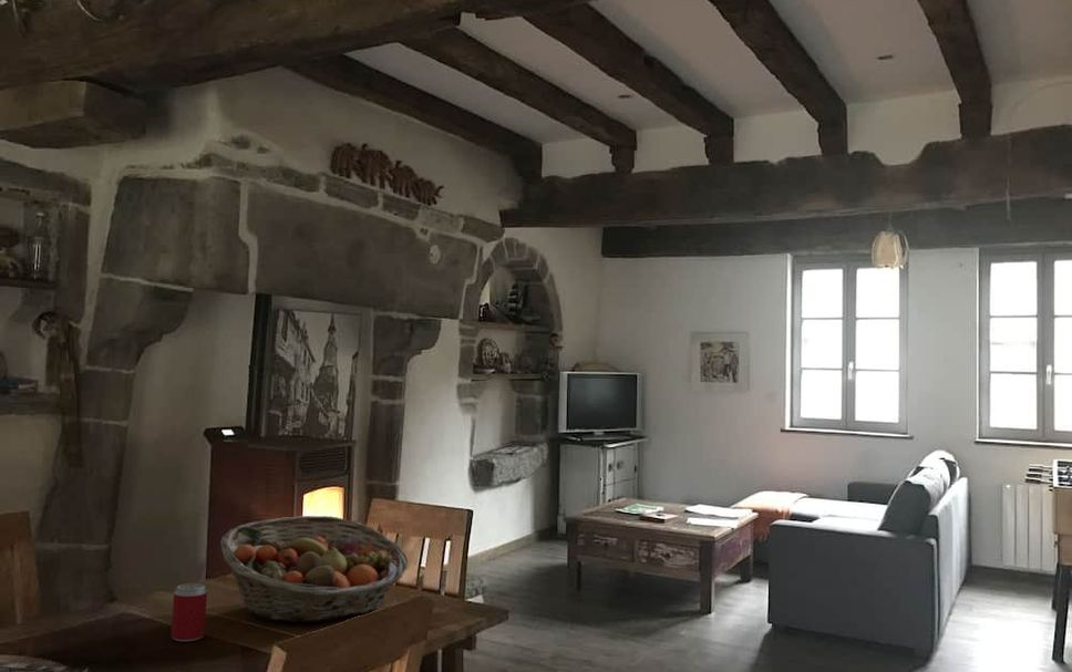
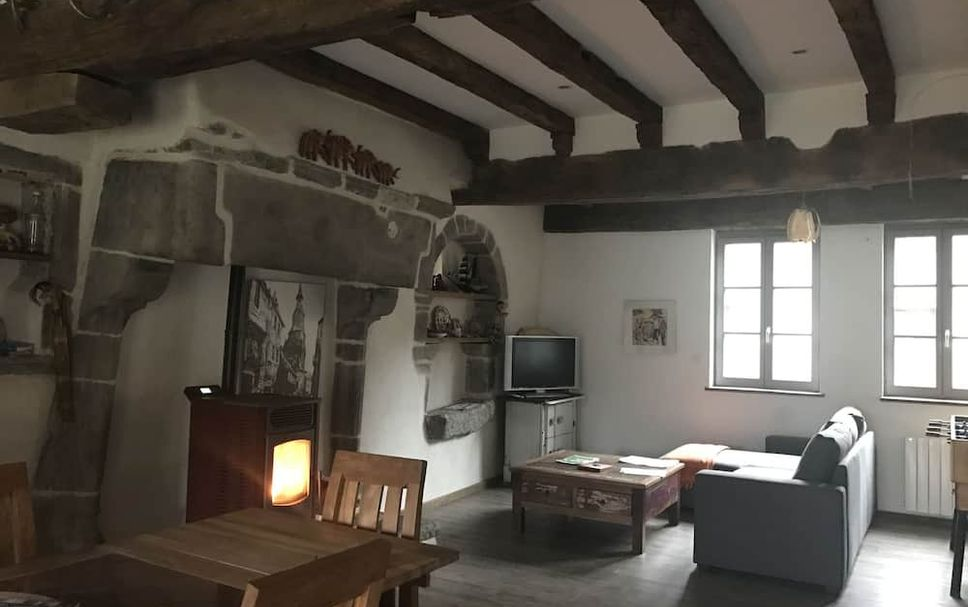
- beverage can (189, 611)
- fruit basket (316, 566)
